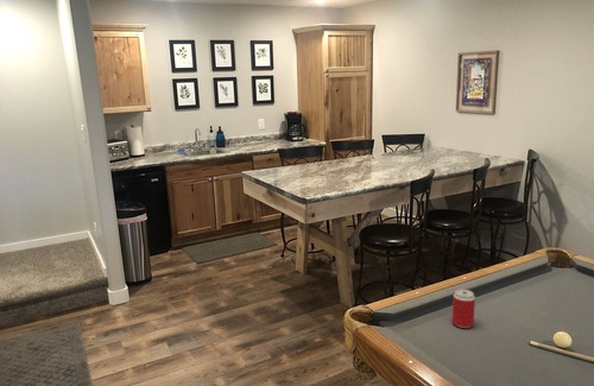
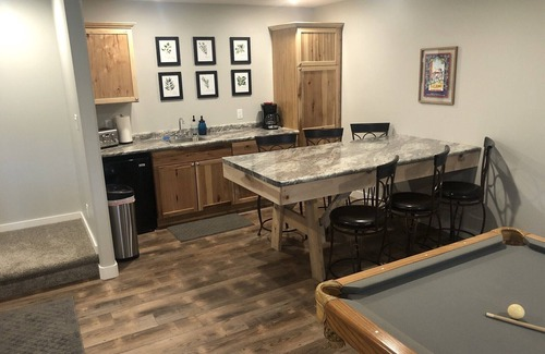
- beverage can (463, 308)
